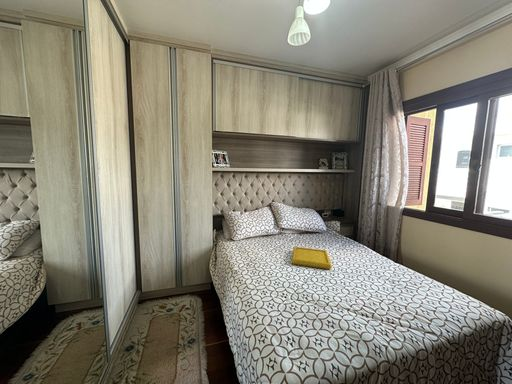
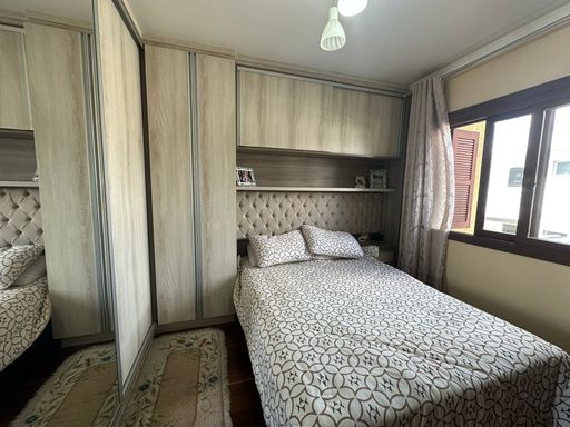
- serving tray (310, 256)
